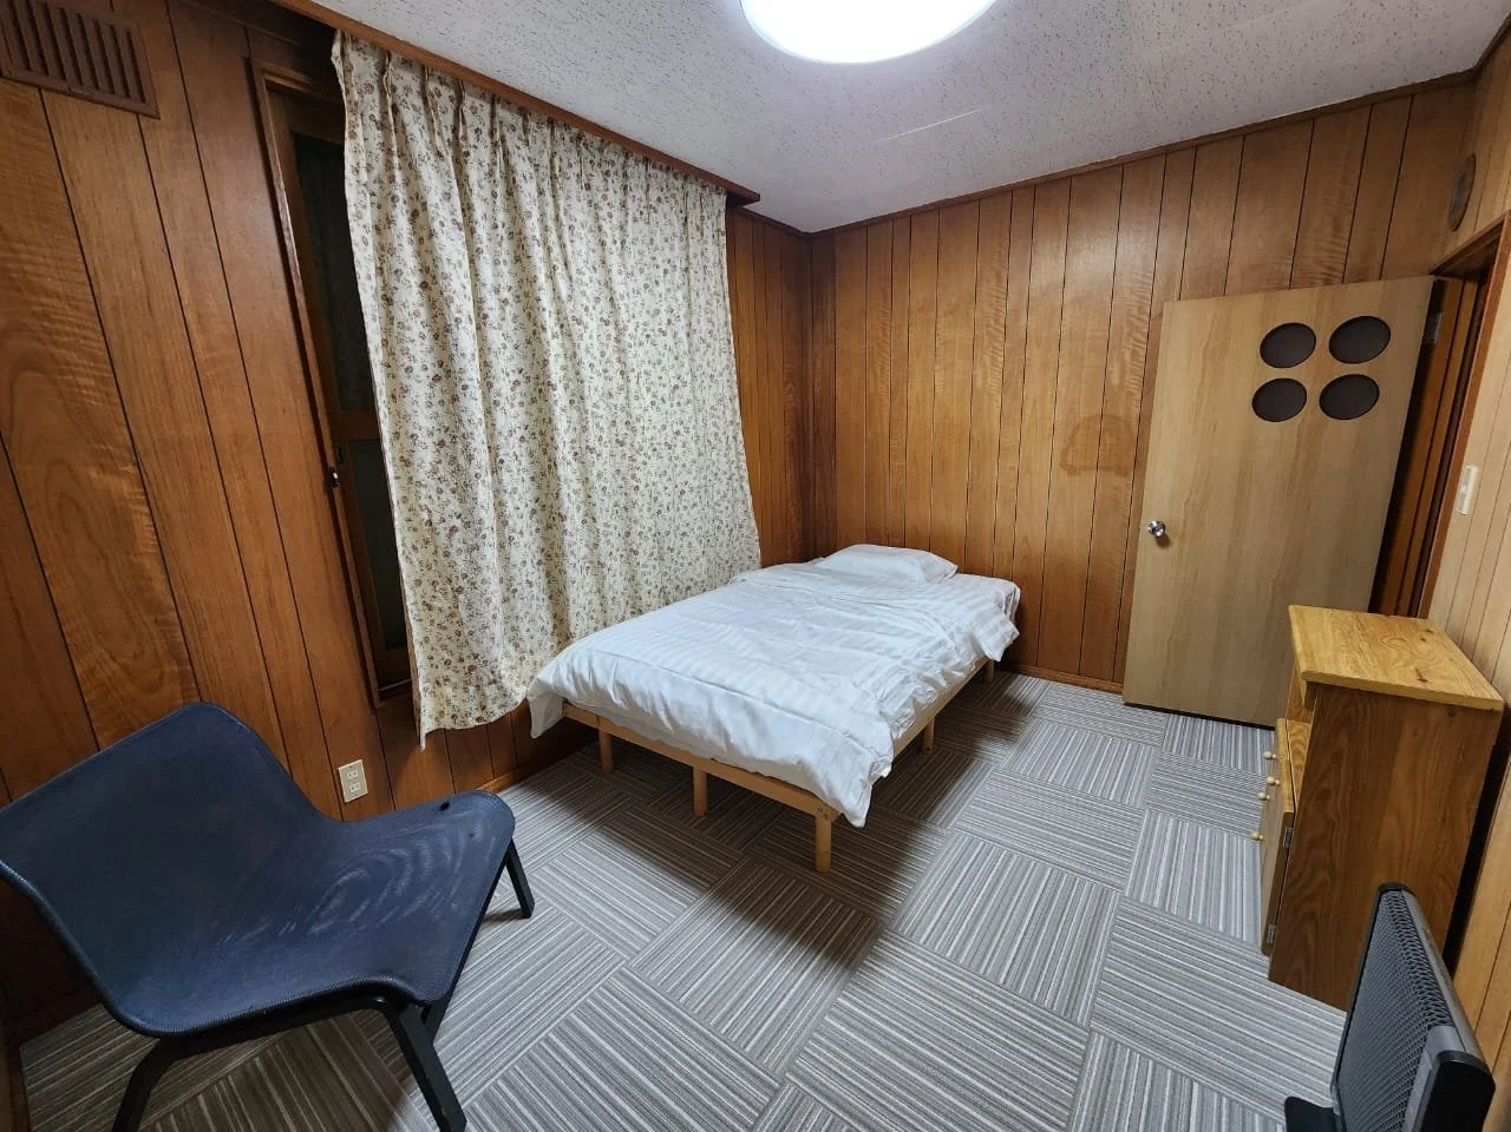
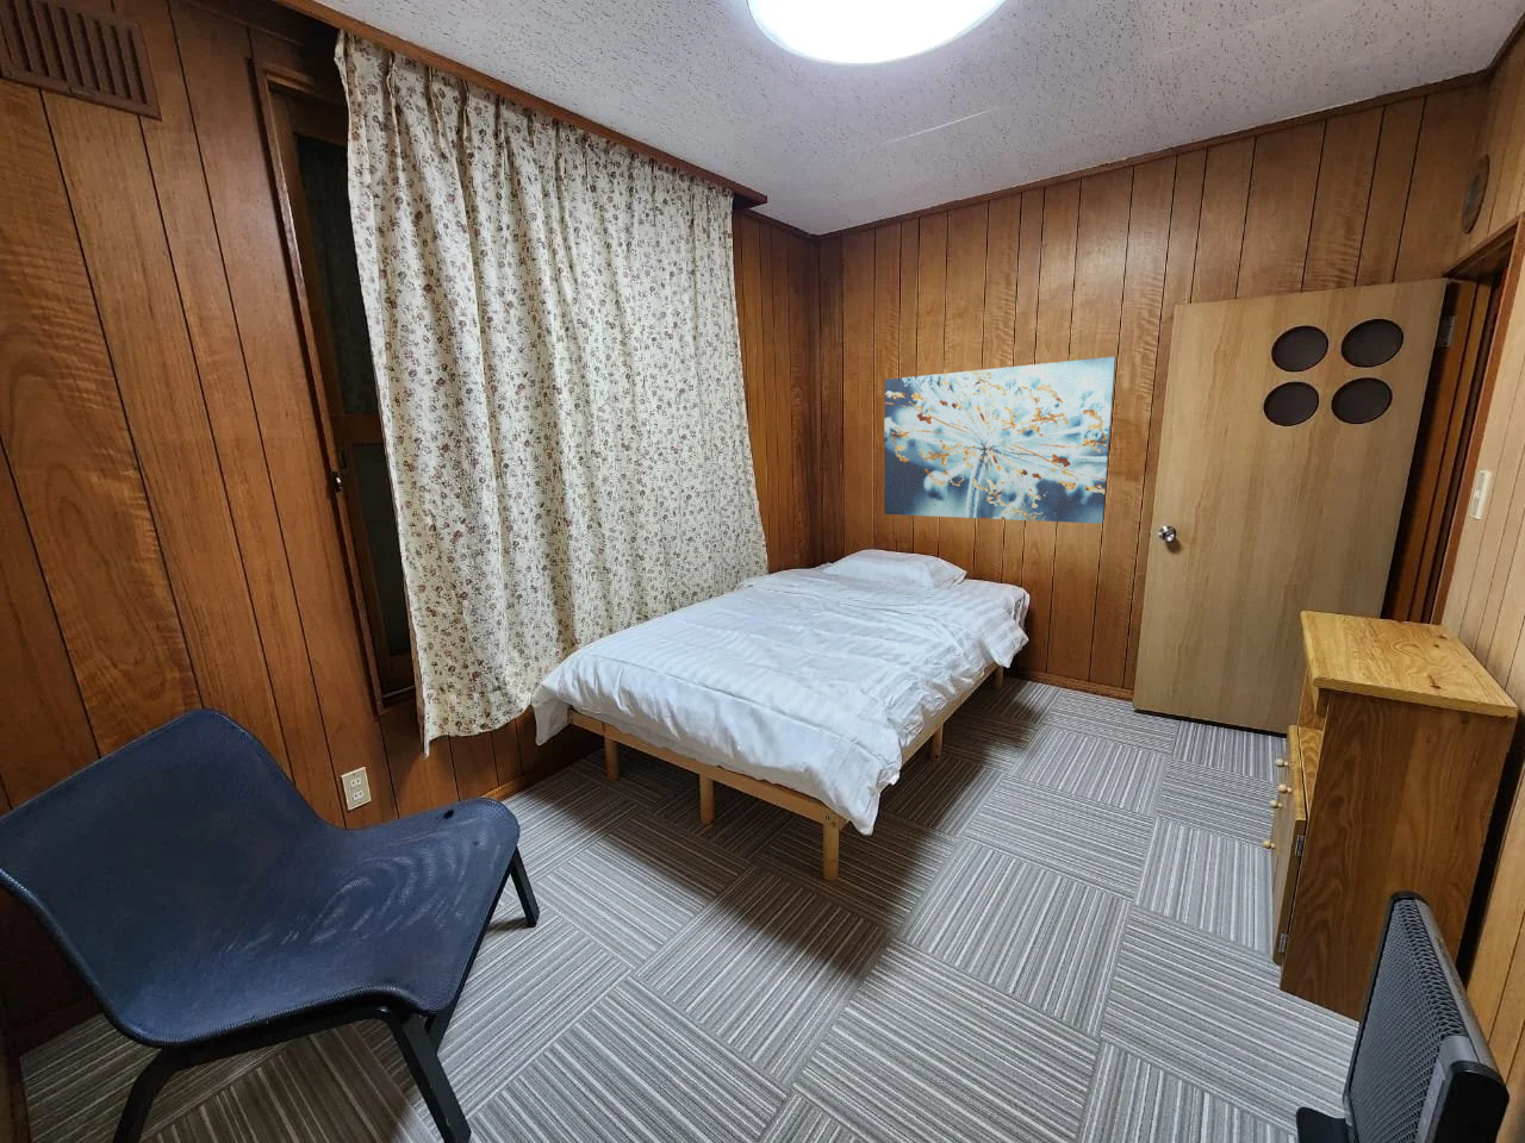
+ wall art (986, 445)
